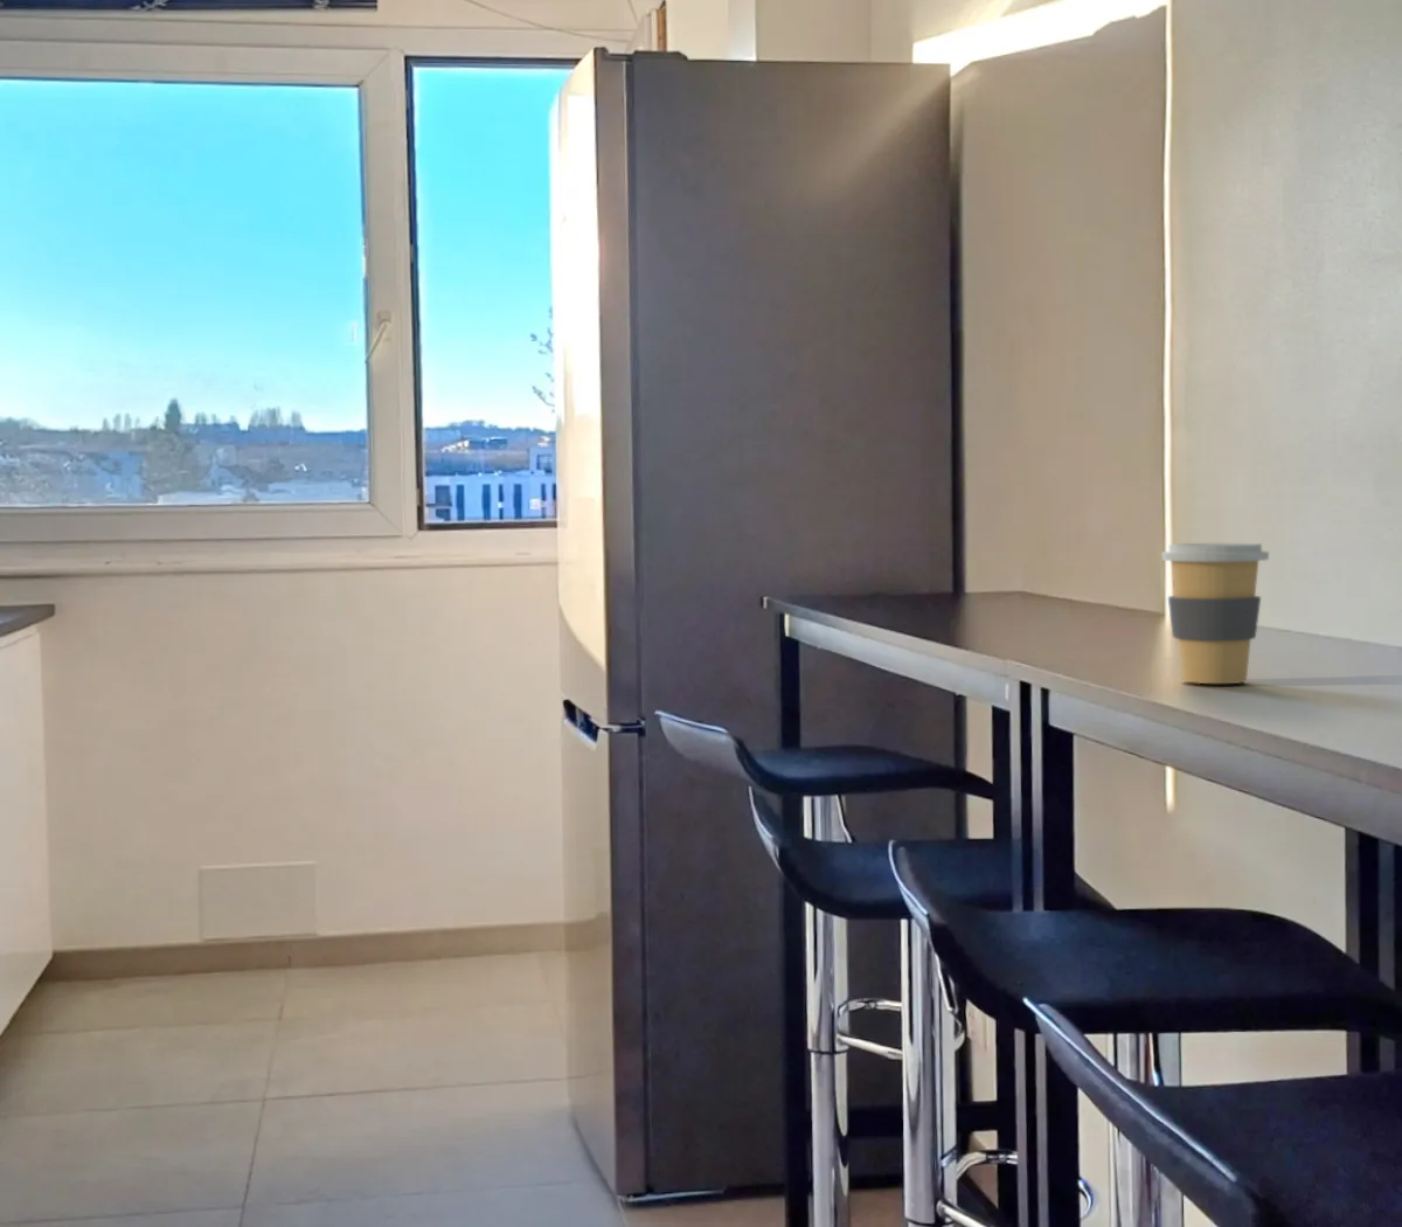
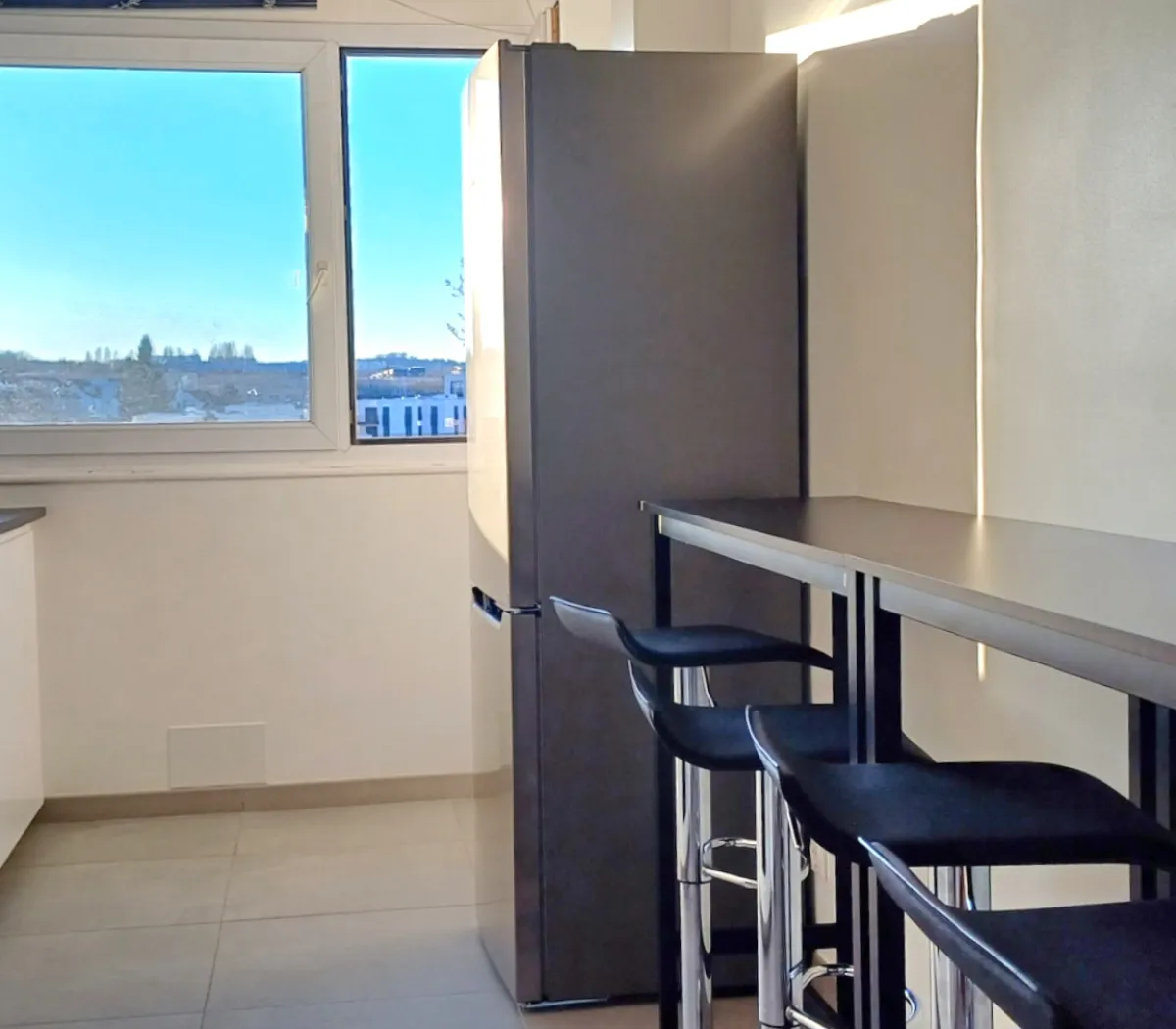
- coffee cup (1214, 613)
